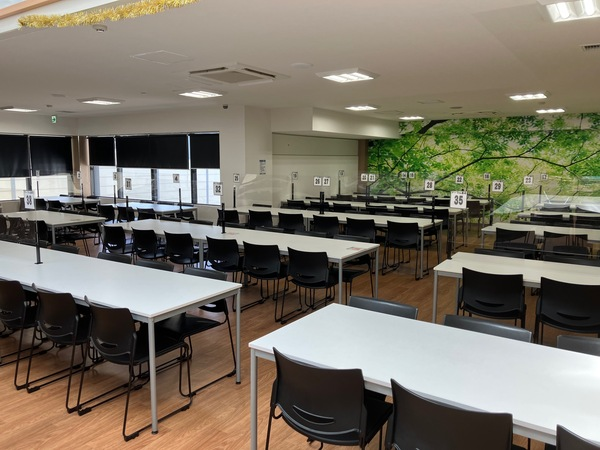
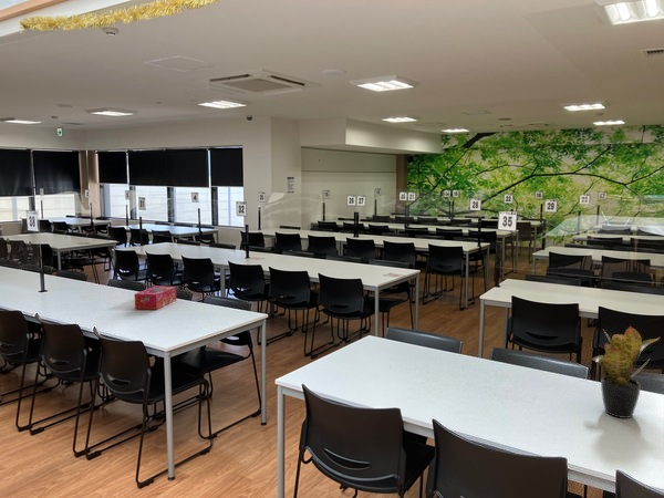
+ potted plant (621, 365)
+ tissue box (156, 297)
